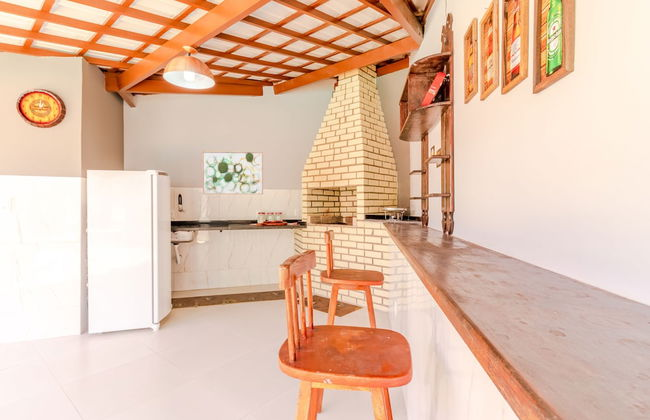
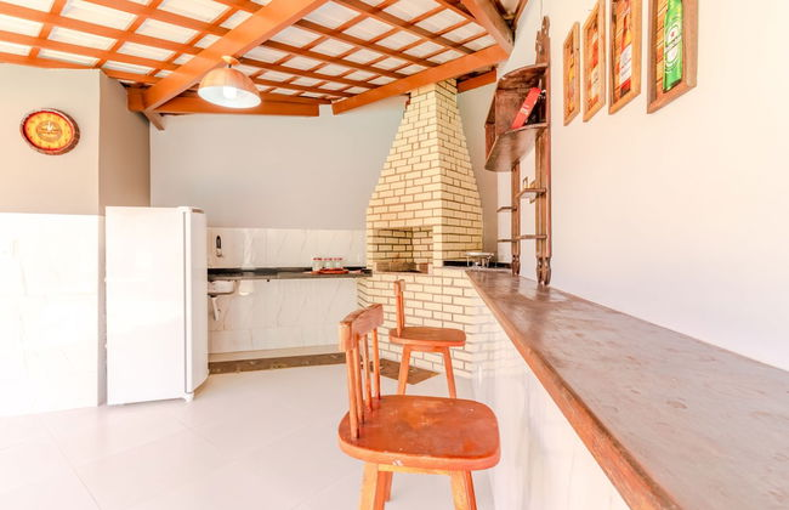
- wall art (232, 172)
